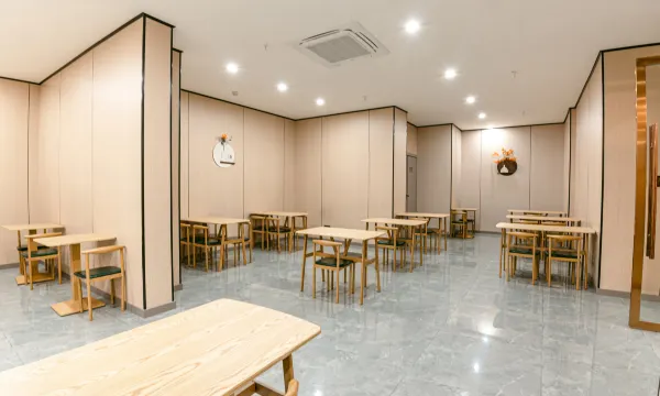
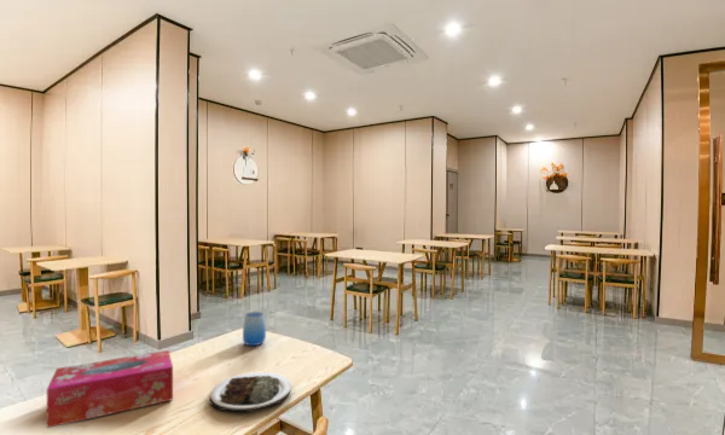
+ plate (251, 388)
+ tissue box (115, 384)
+ cup (254, 329)
